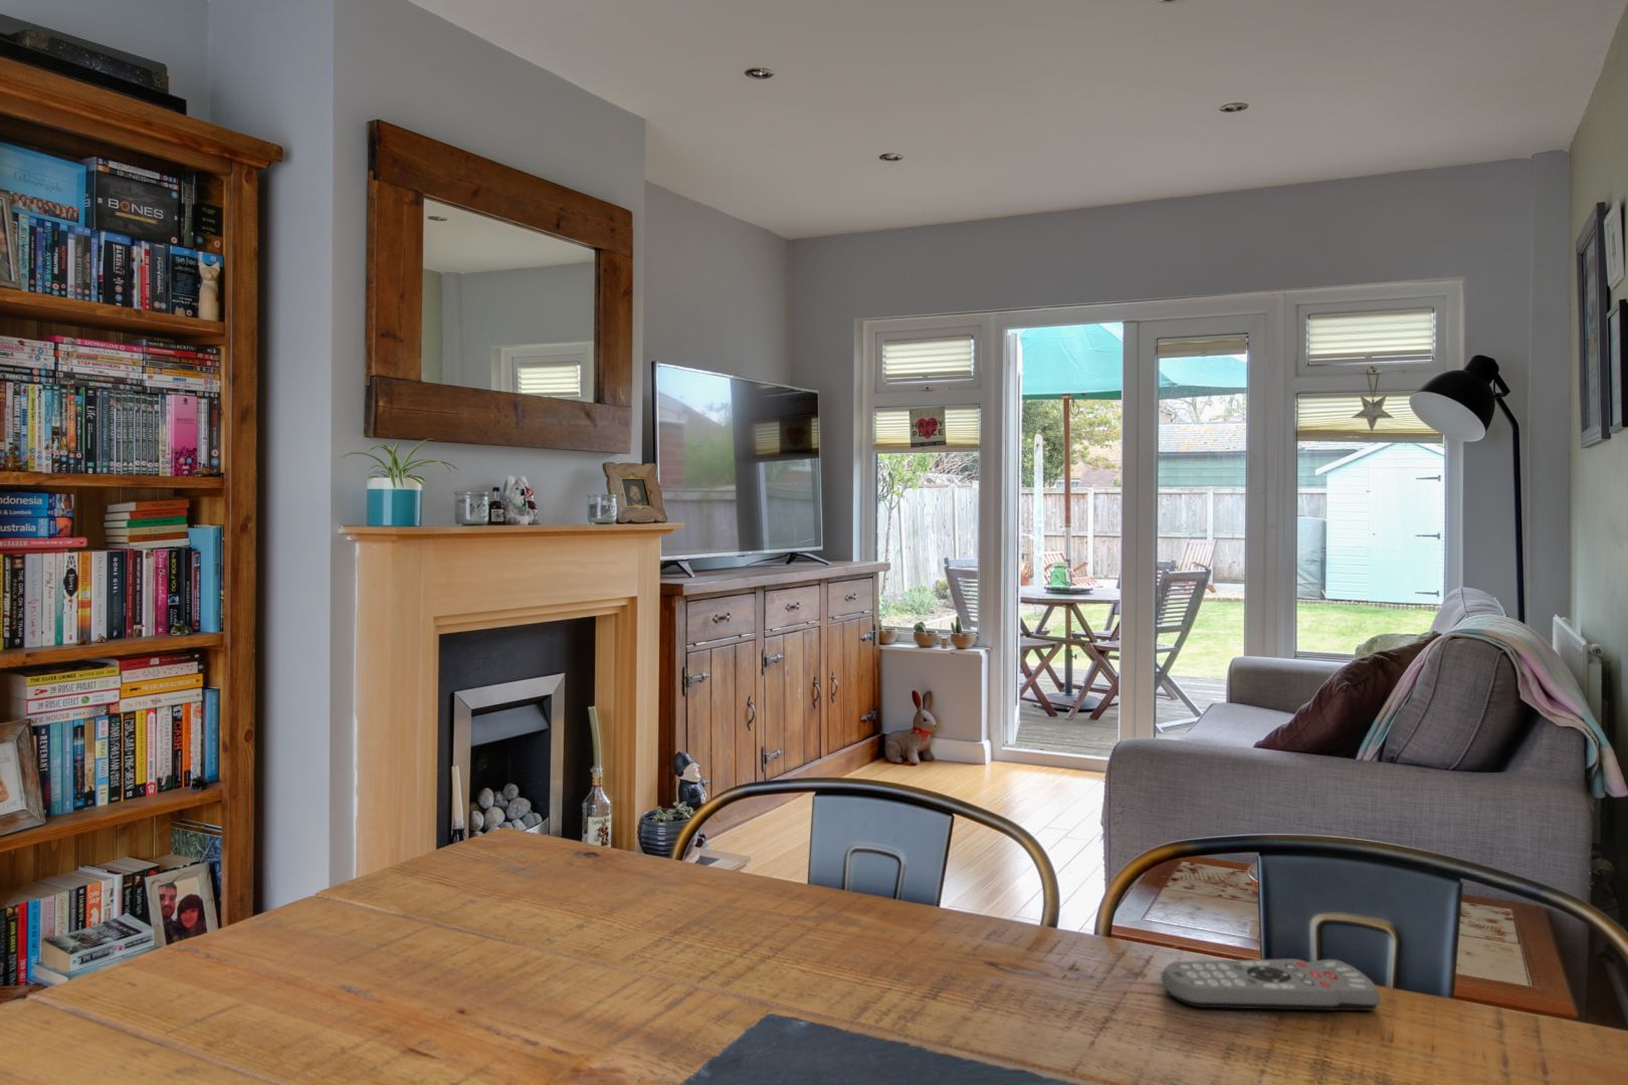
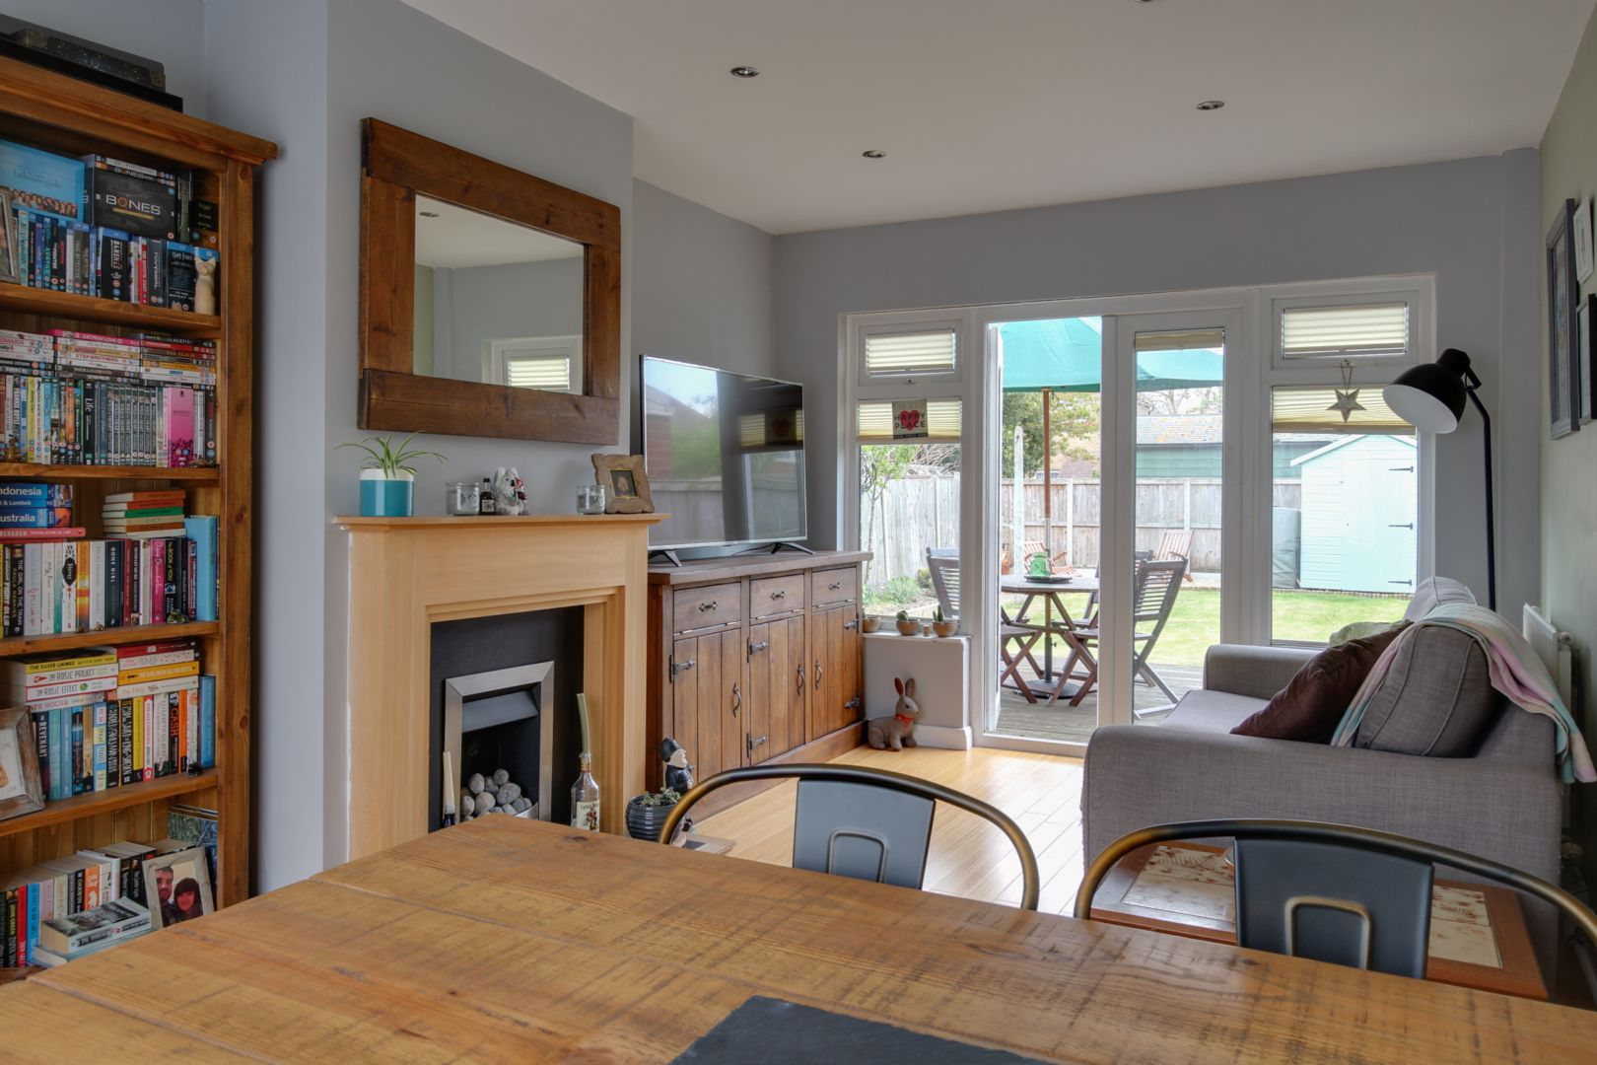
- remote control (1266, 984)
